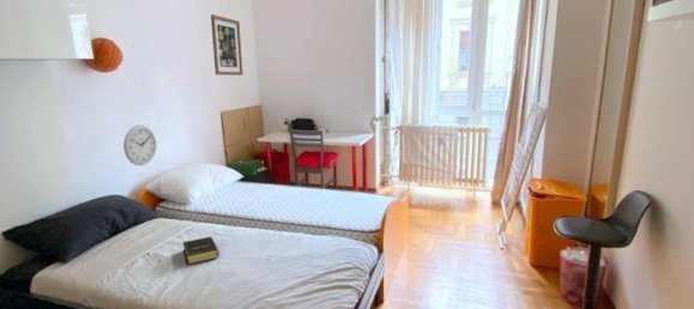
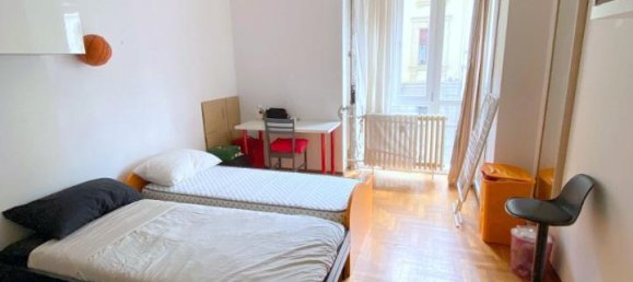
- book (200, 249)
- wall clock (141, 145)
- wall art (228, 47)
